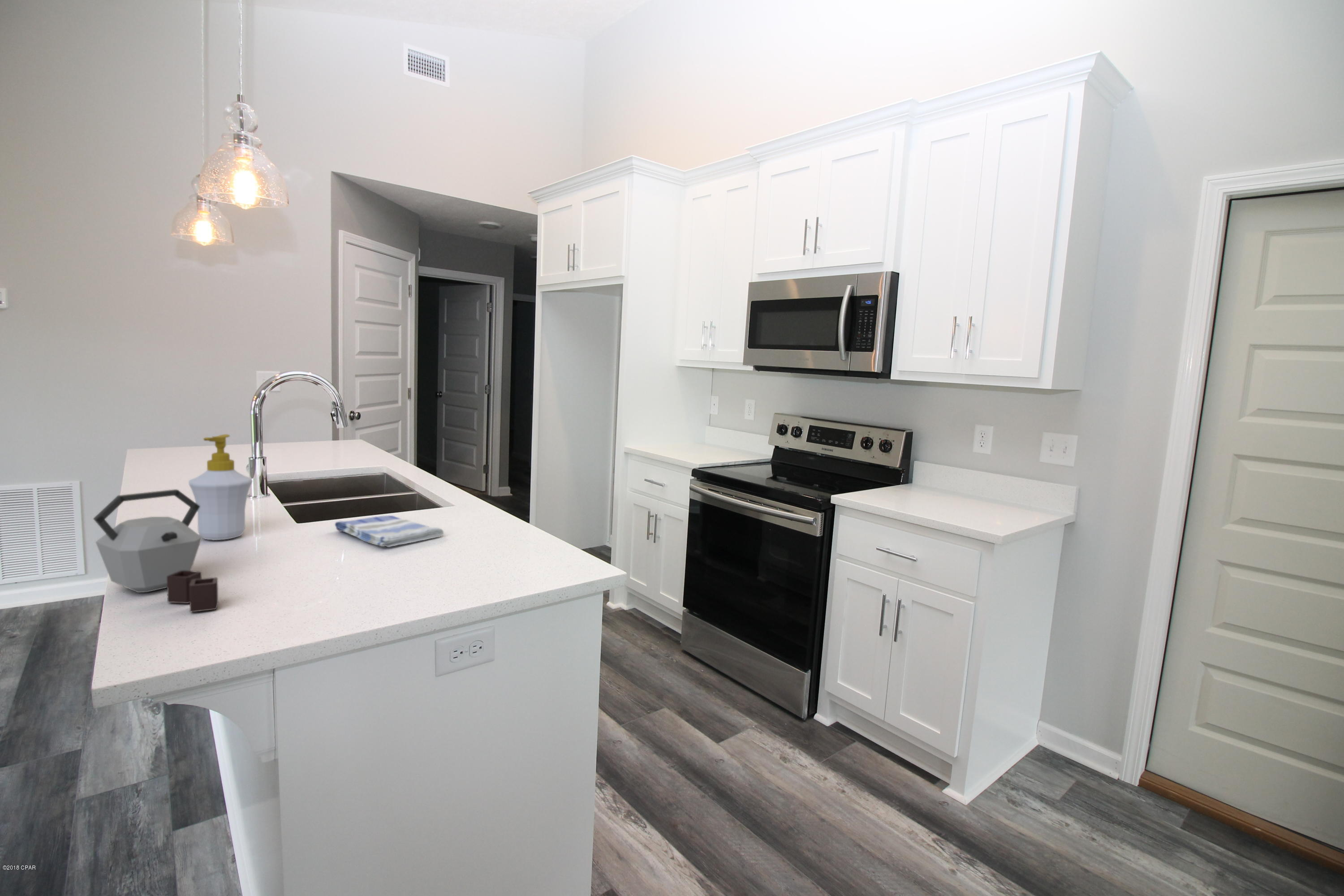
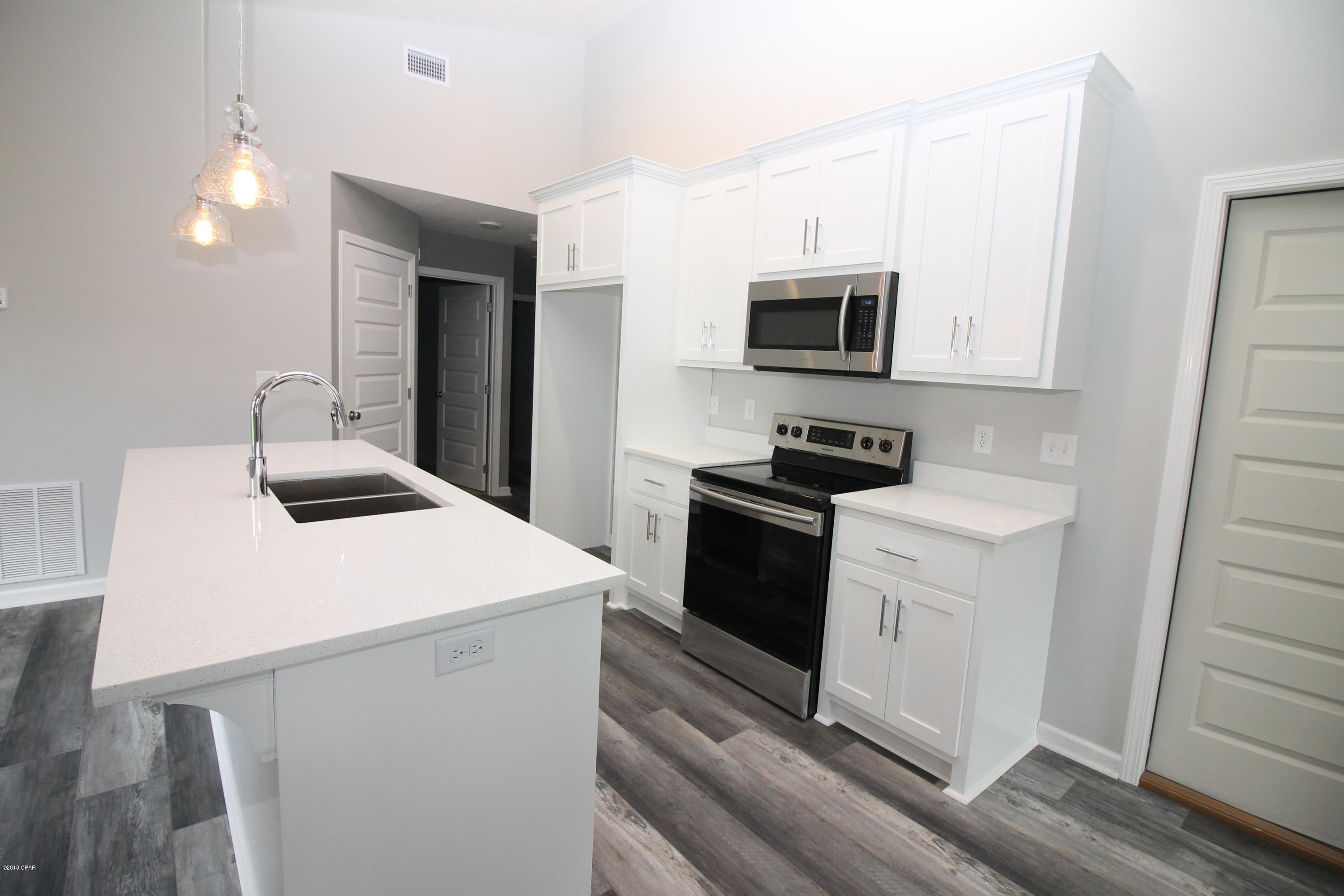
- soap bottle (221, 486)
- dish towel (389, 529)
- kettle (170, 547)
